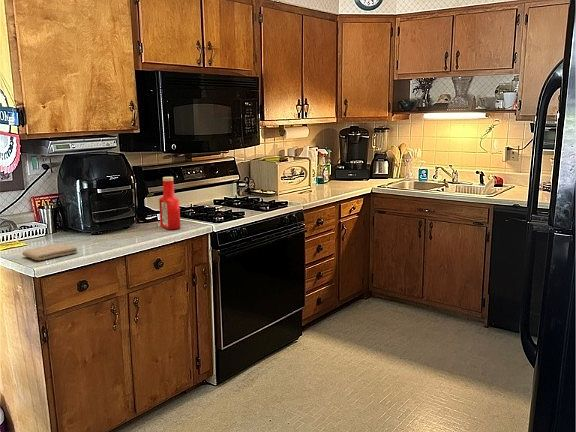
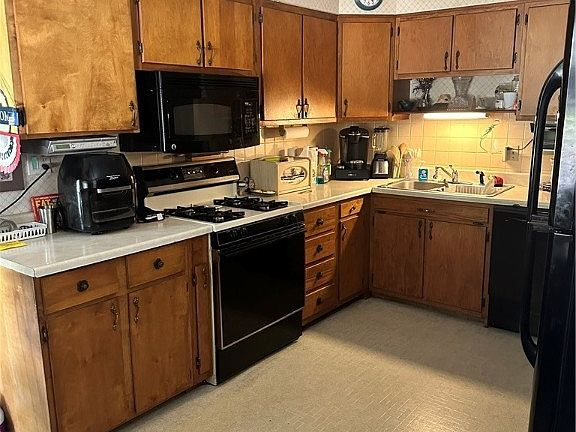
- washcloth (51, 251)
- soap bottle (169, 202)
